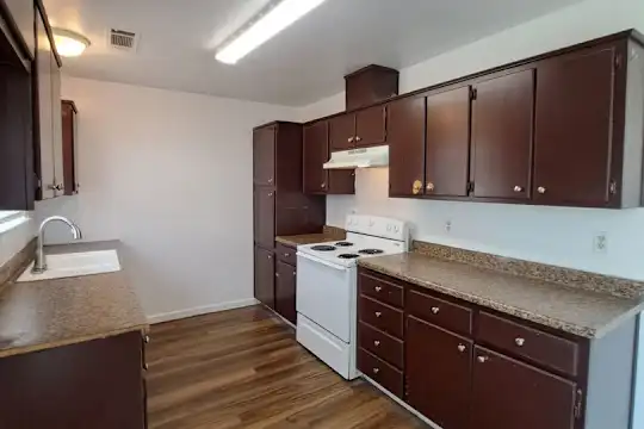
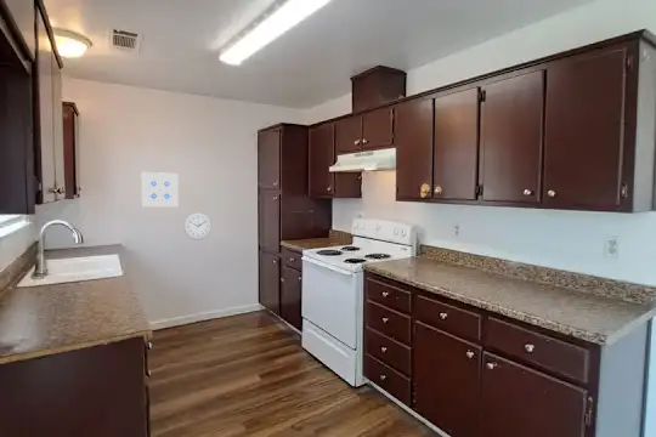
+ wall clock (198, 226)
+ wall art (160, 189)
